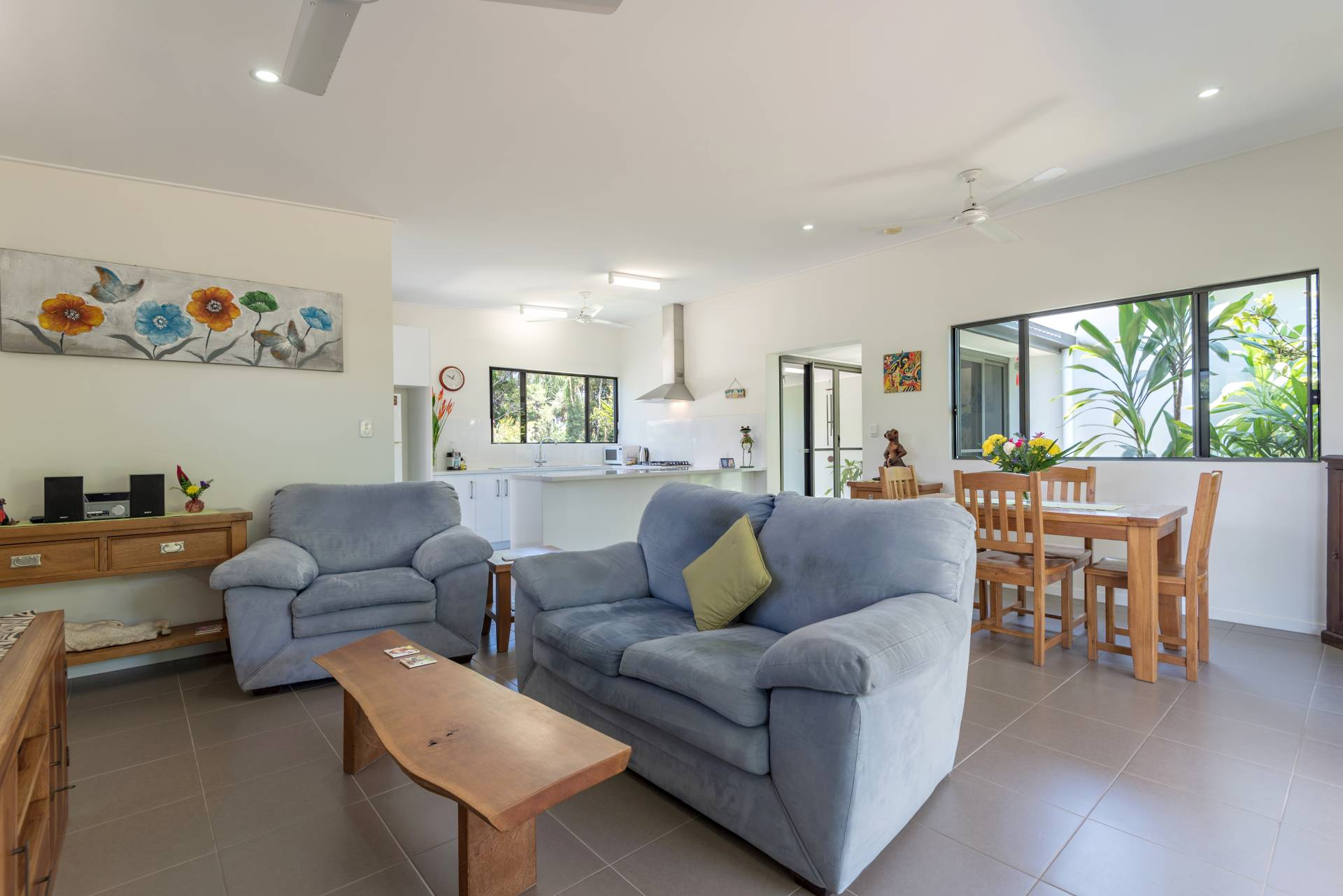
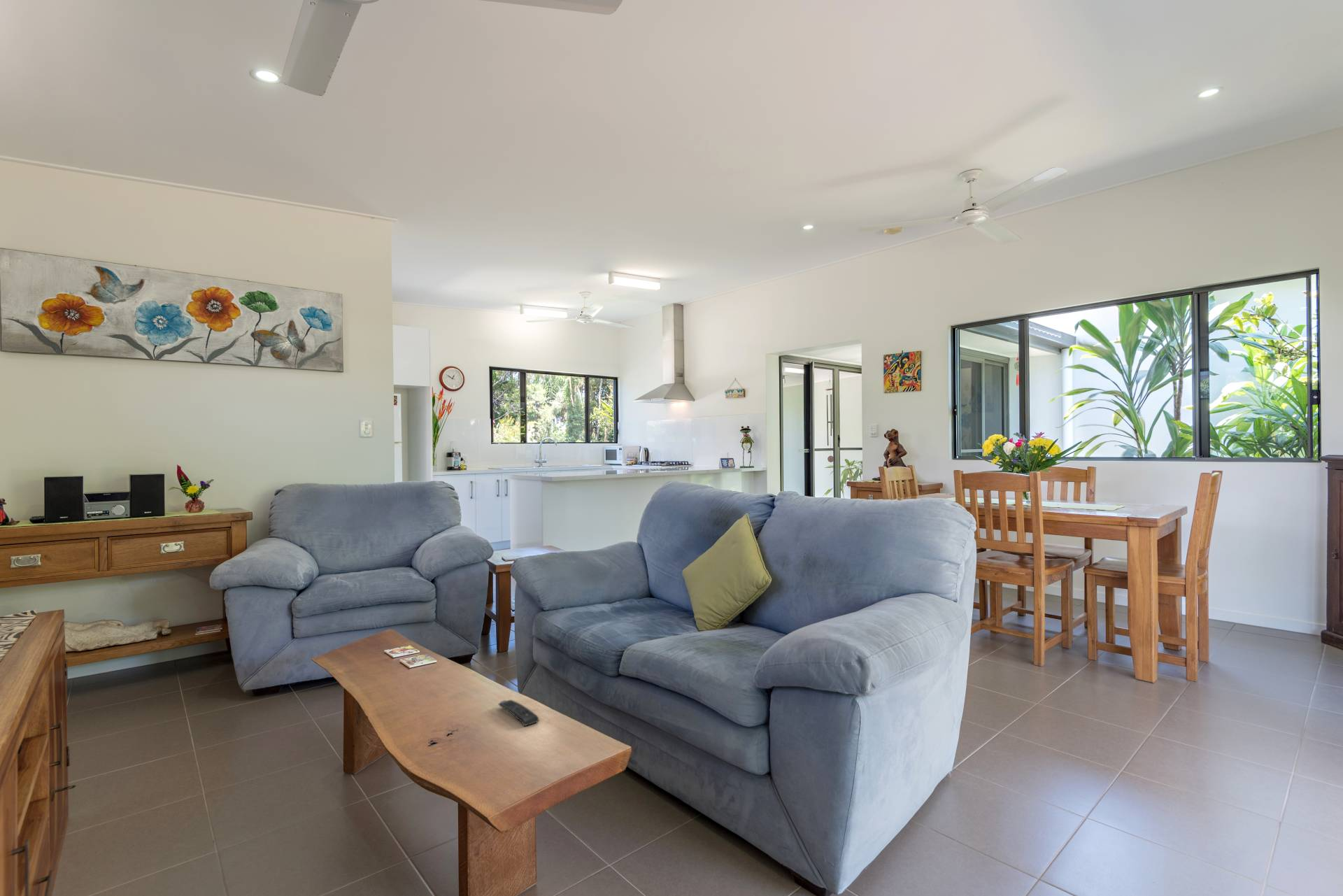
+ remote control (516, 711)
